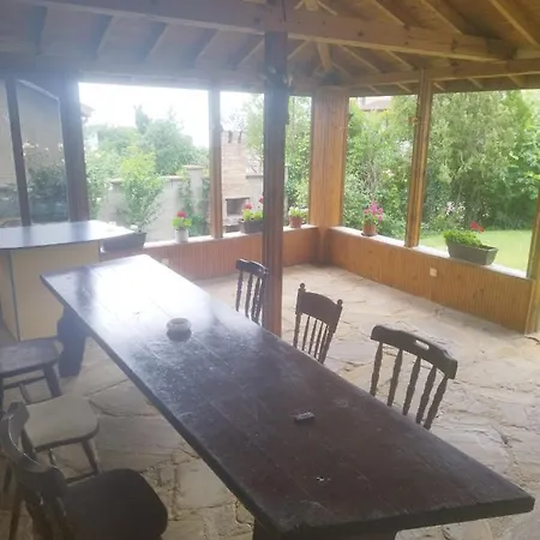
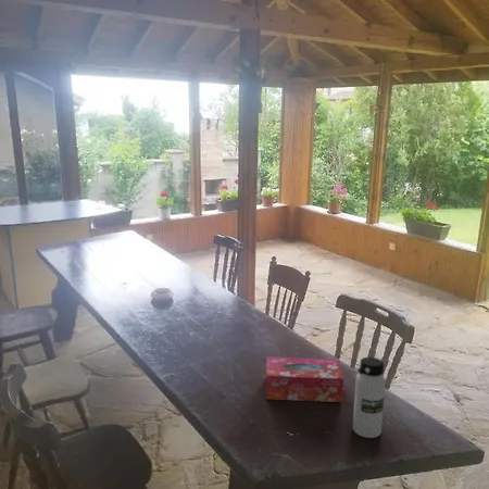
+ tissue box (302, 378)
+ water bottle (368, 396)
